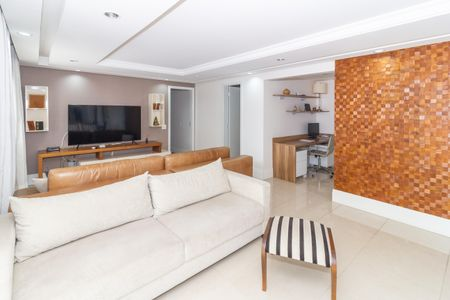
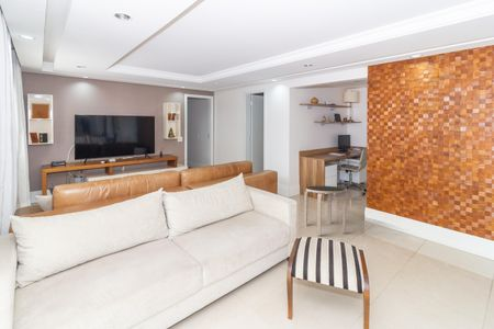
+ side table (327, 208)
